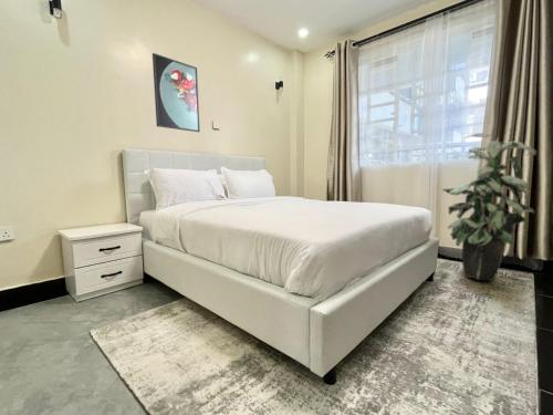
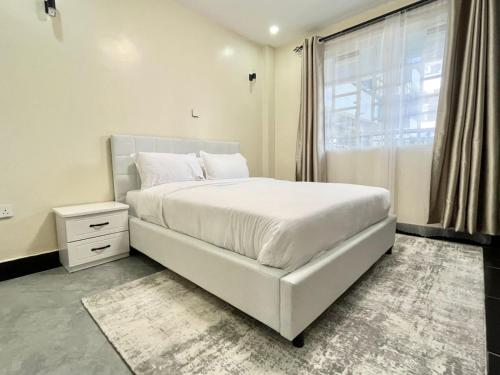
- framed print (177, 95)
- indoor plant (482, 207)
